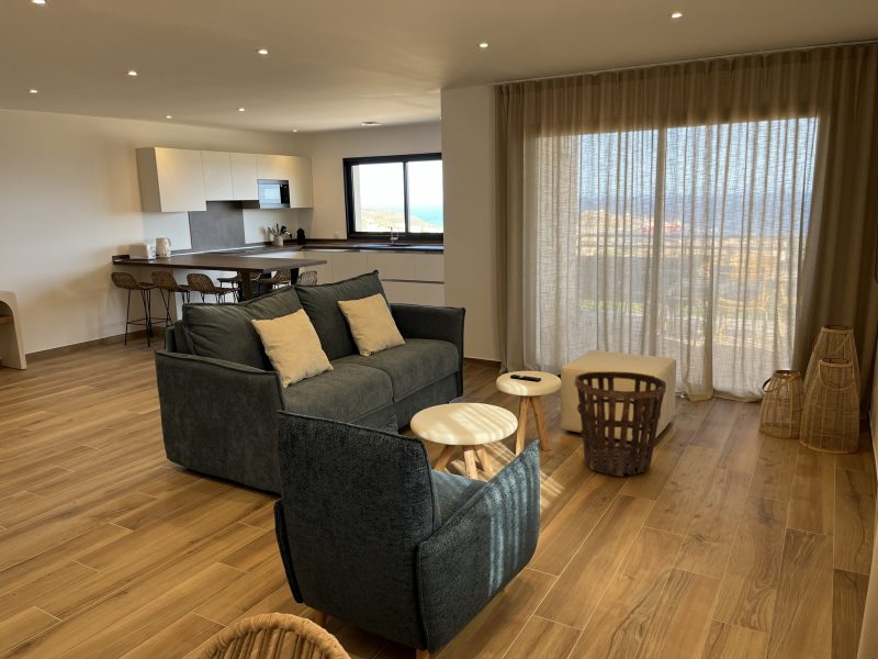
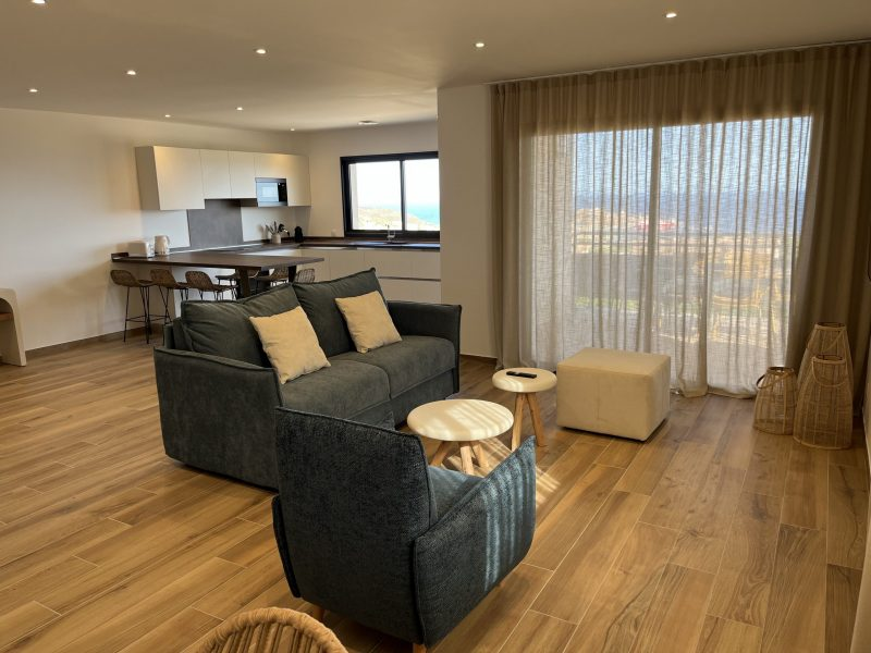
- basket (618, 422)
